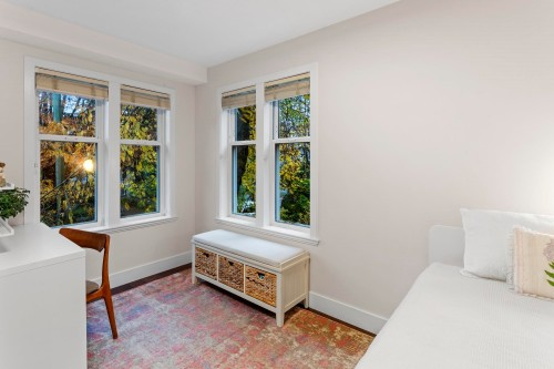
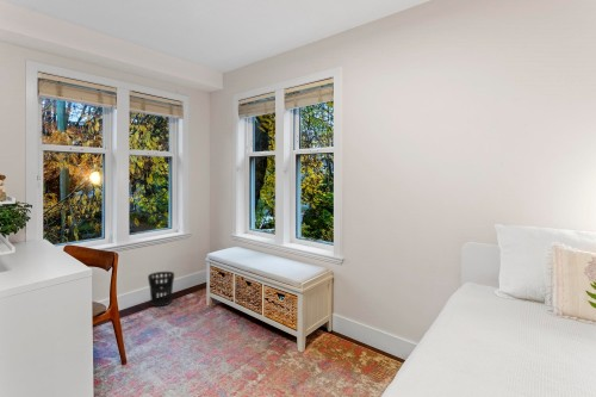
+ wastebasket (161, 289)
